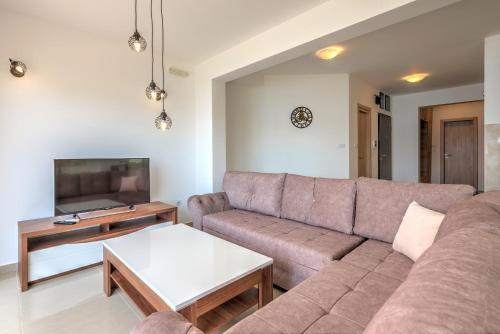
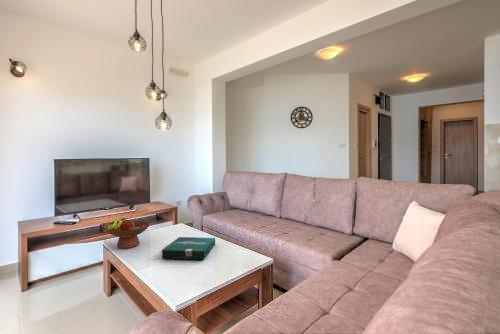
+ pizza box (190, 247)
+ fruit bowl (128, 231)
